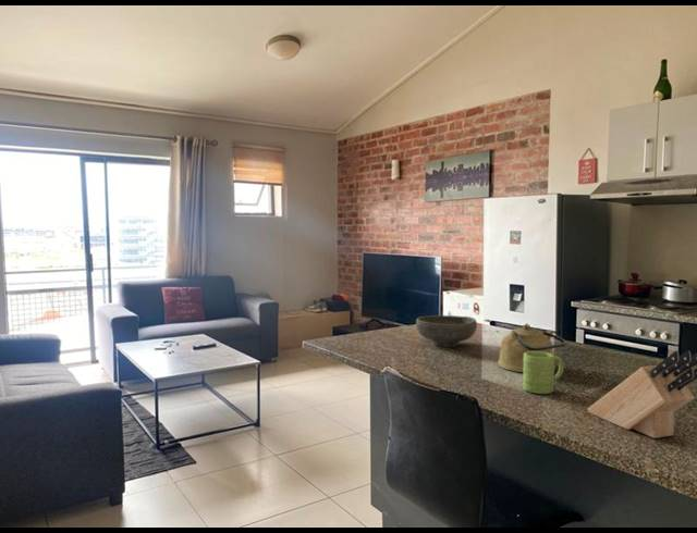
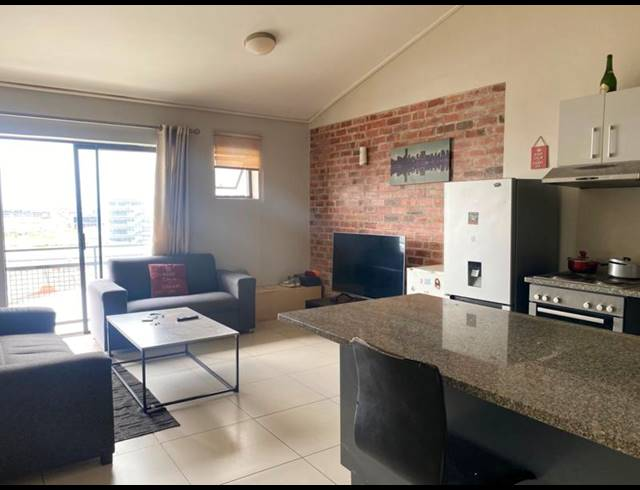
- mug (543, 371)
- knife block (644, 384)
- kettle (530, 344)
- bowl (445, 331)
